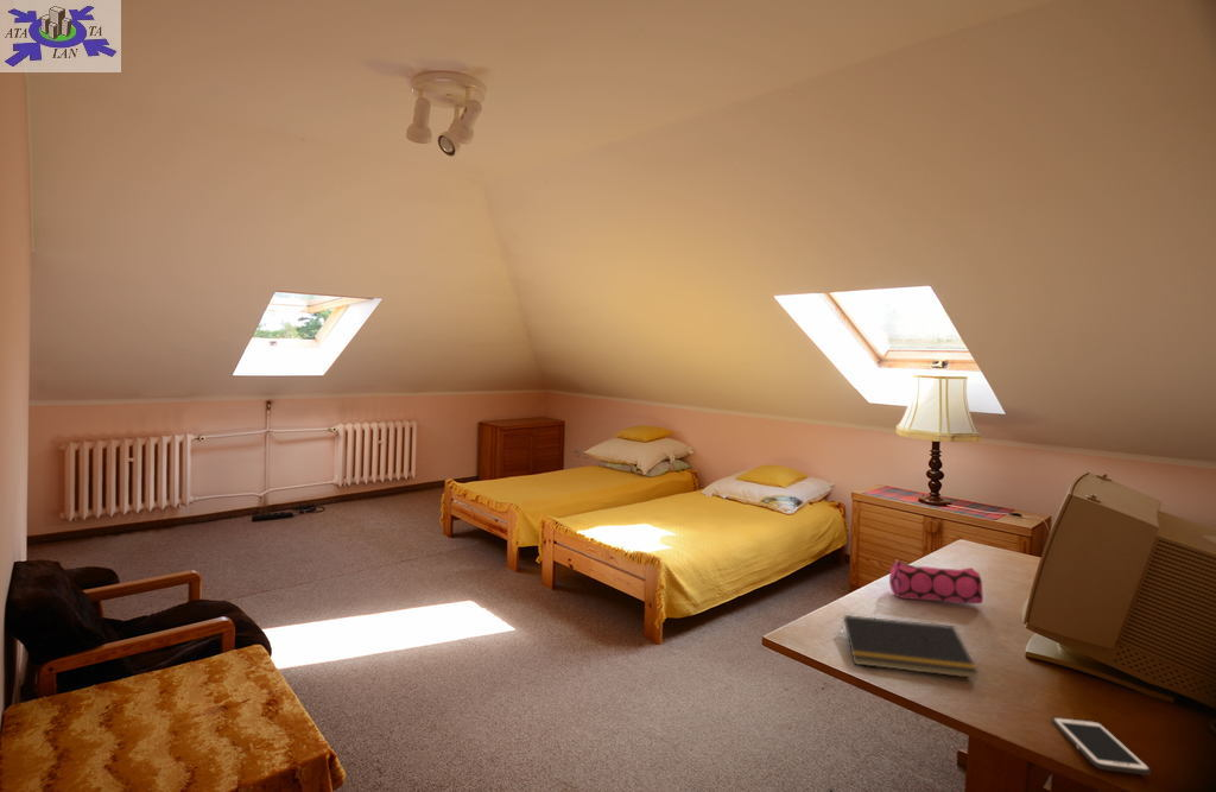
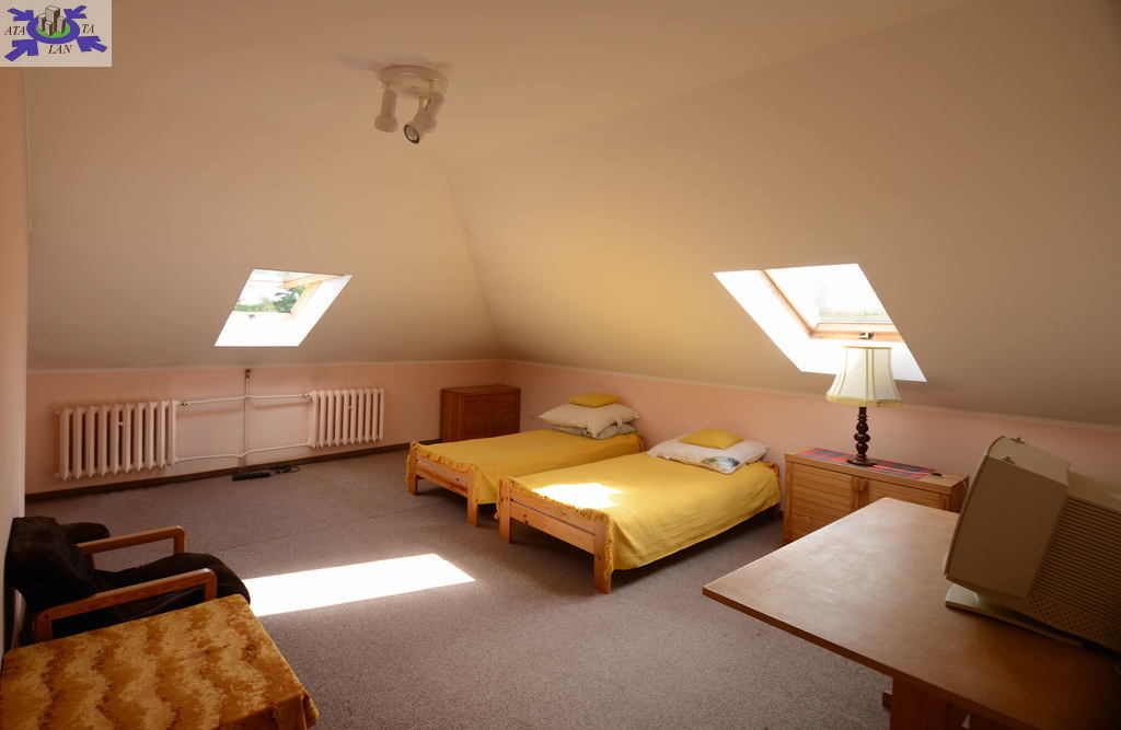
- notepad (905, 644)
- pencil case (936, 581)
- cell phone (1097, 743)
